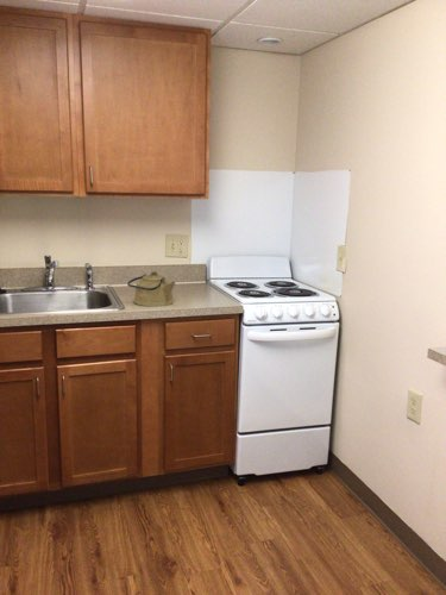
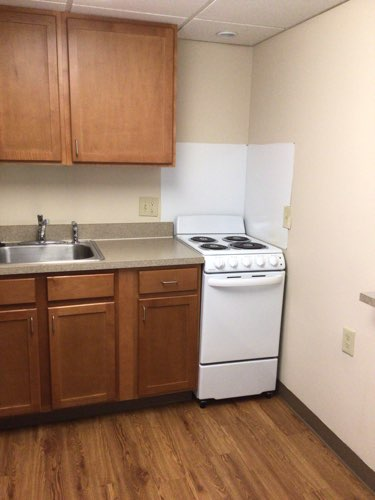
- kettle (156, 287)
